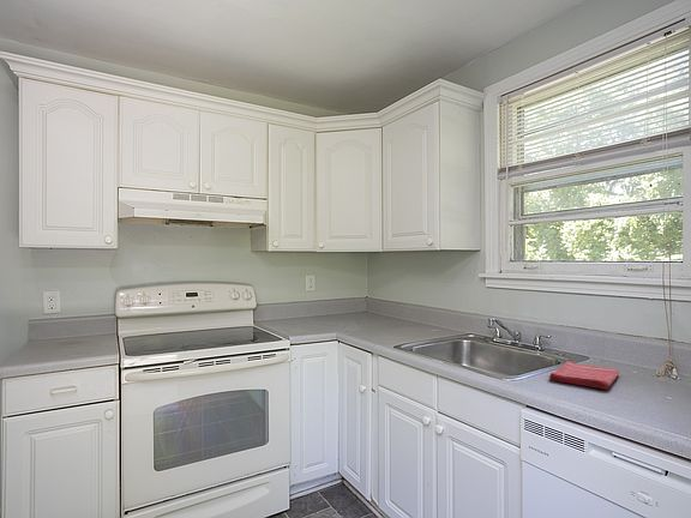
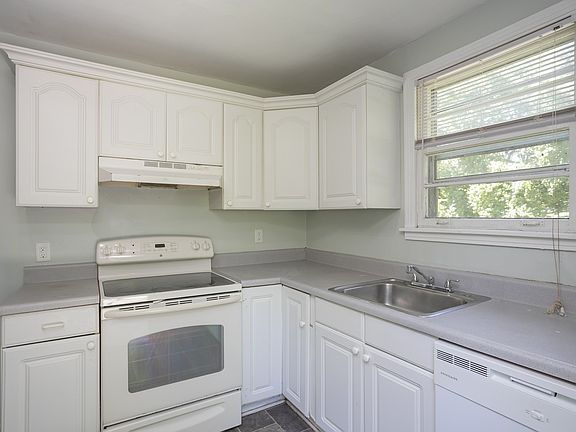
- dish towel (584, 373)
